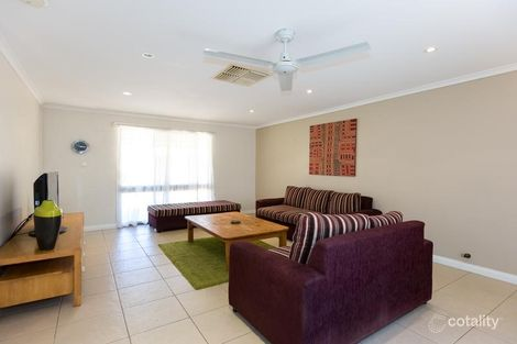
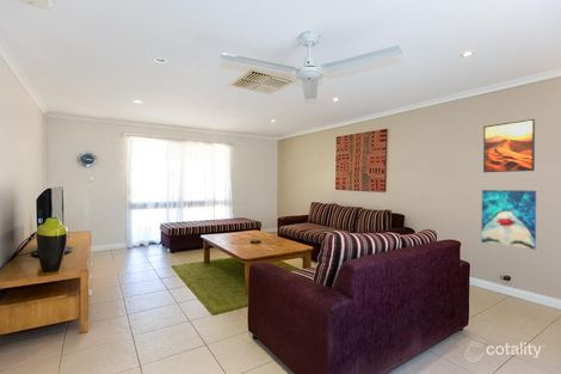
+ wall art (506, 217)
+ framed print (507, 147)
